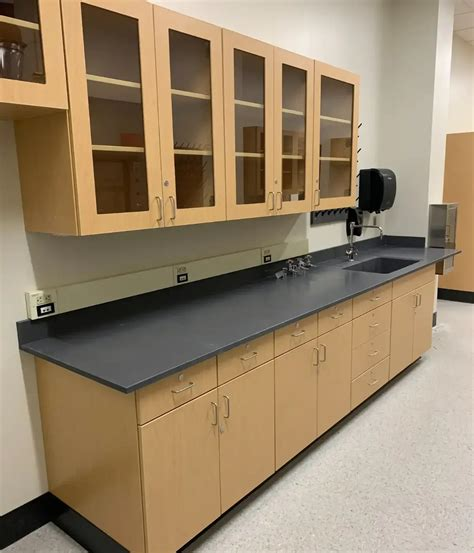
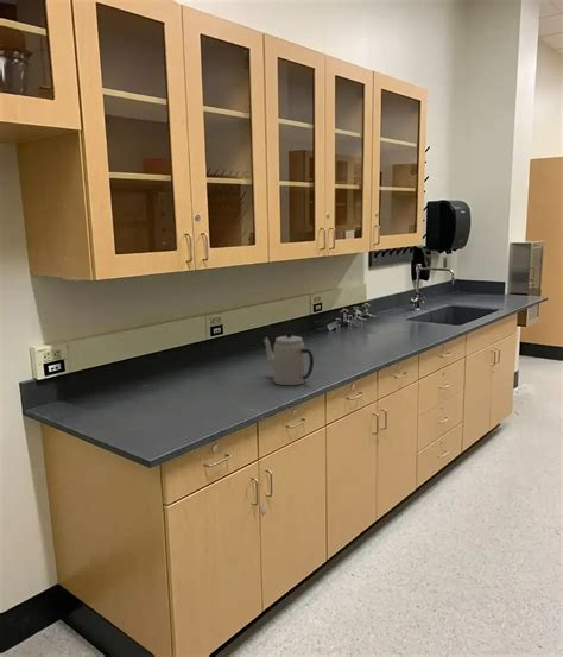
+ teapot (287, 355)
